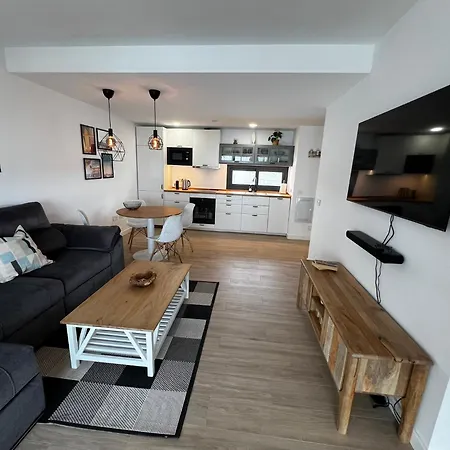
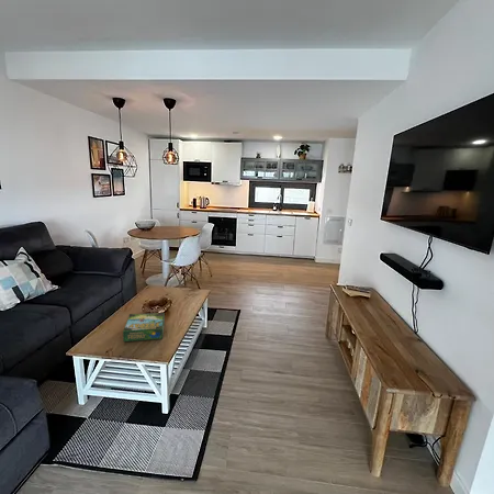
+ board game (145, 326)
